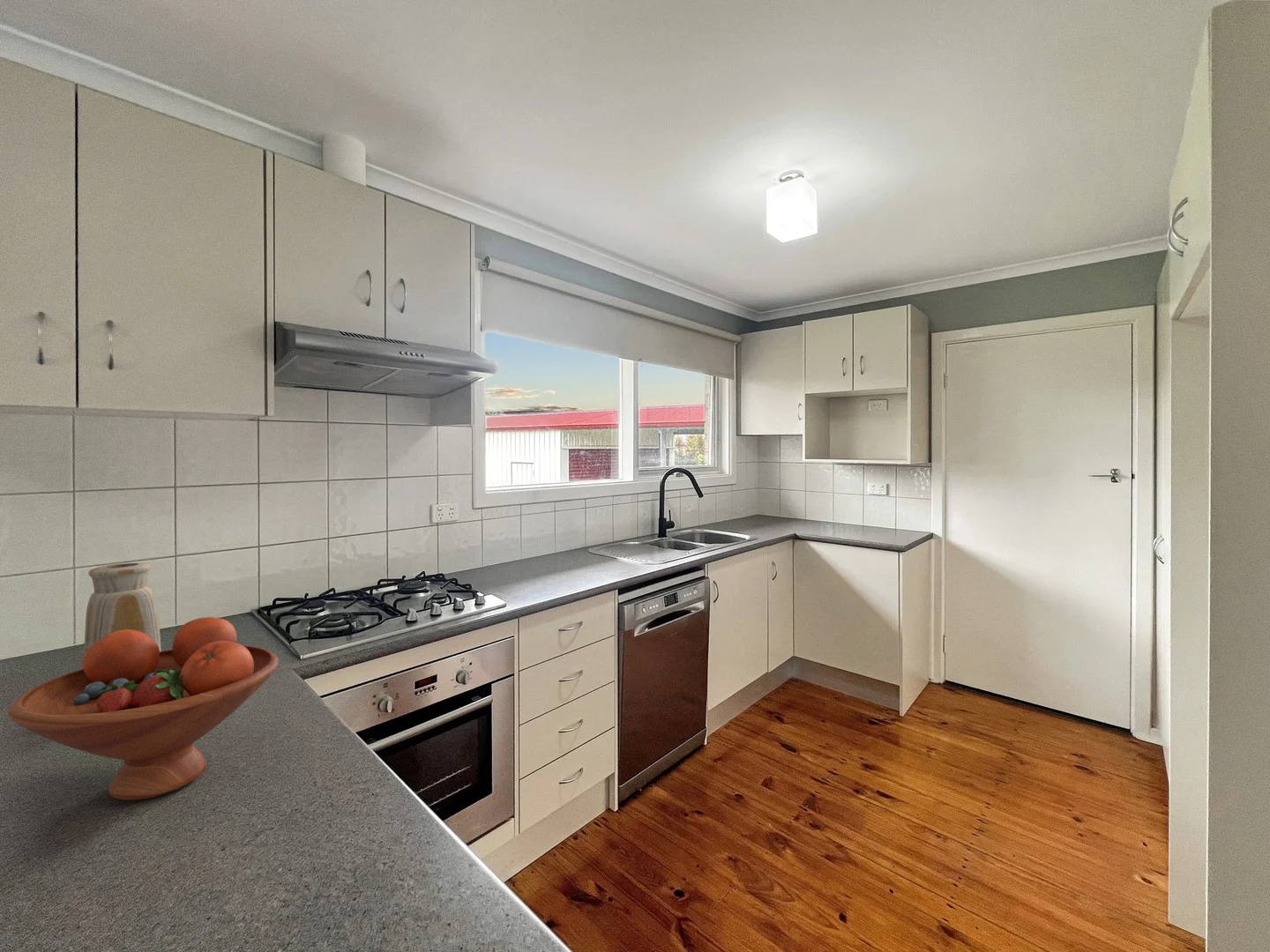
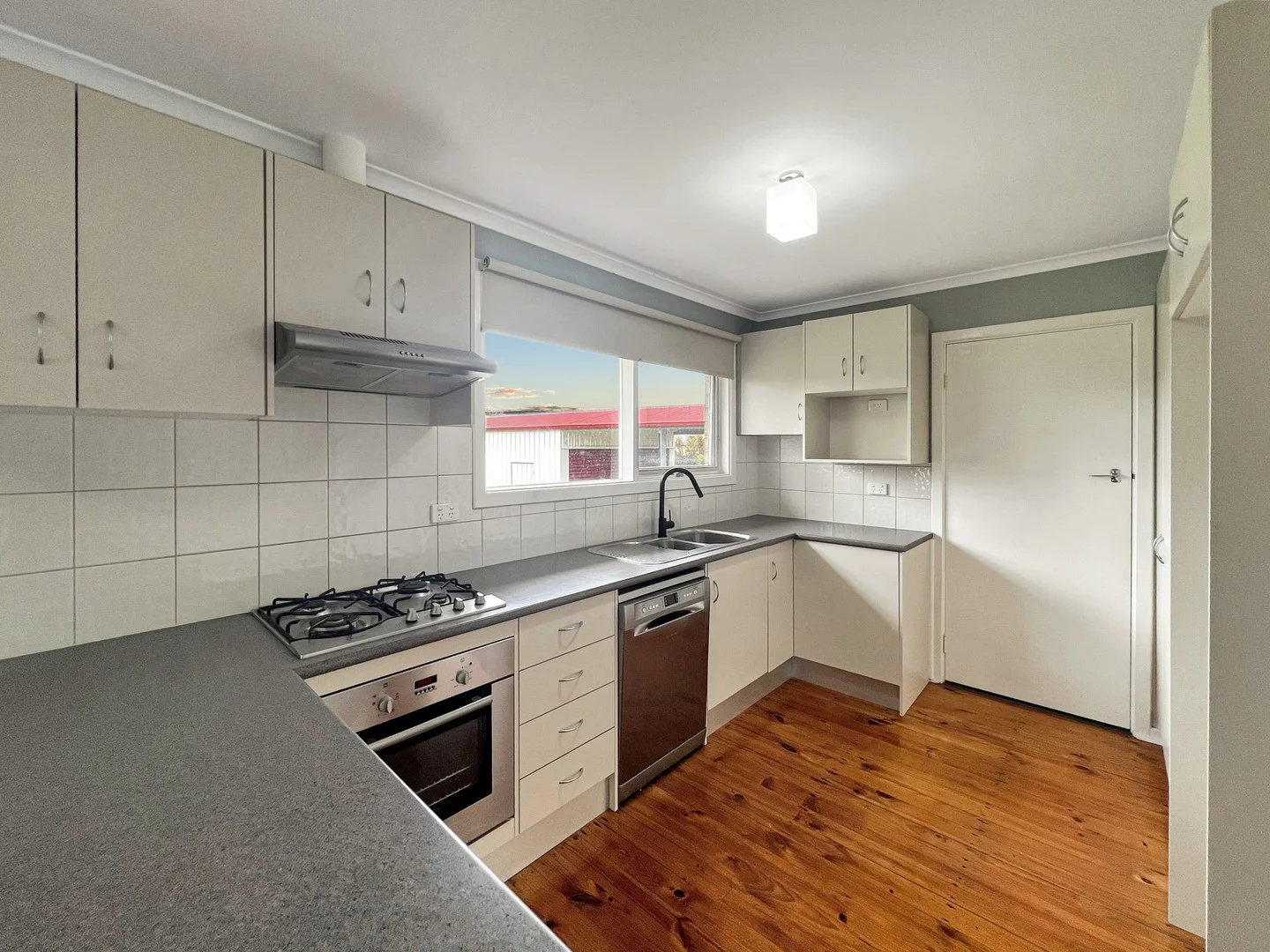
- vase (122, 629)
- fruit bowl (160, 708)
